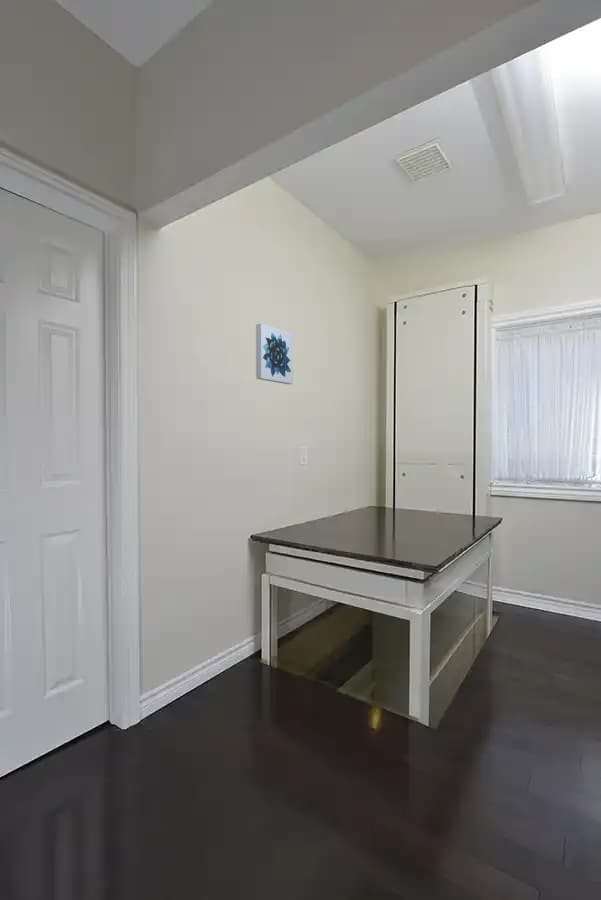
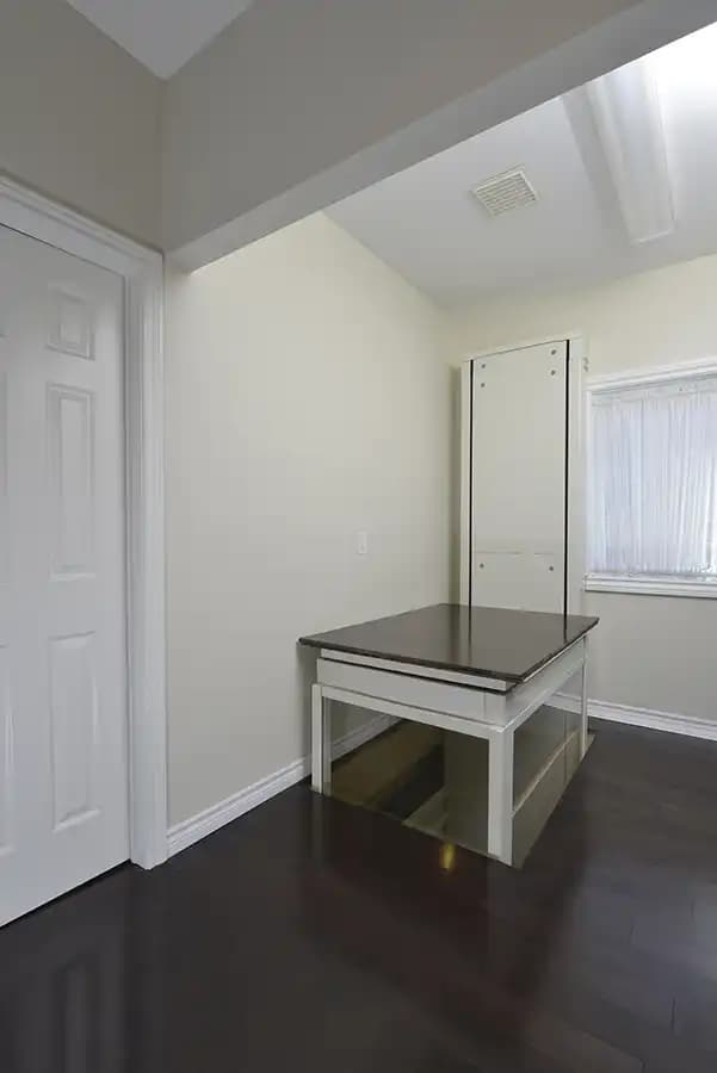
- wall art (275, 355)
